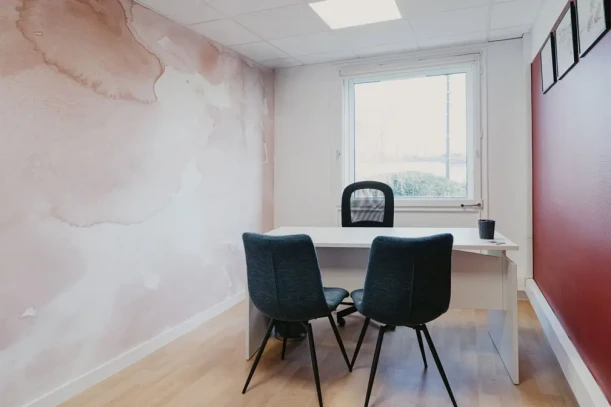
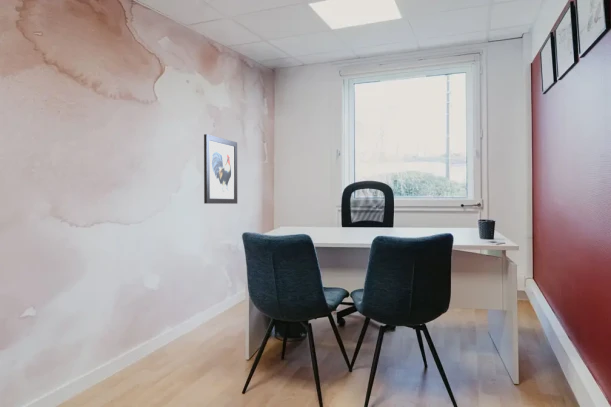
+ wall art (221, 171)
